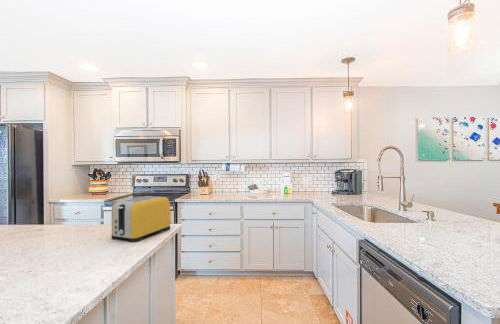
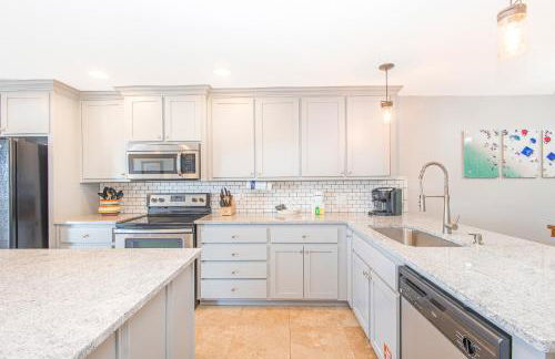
- toaster (141, 216)
